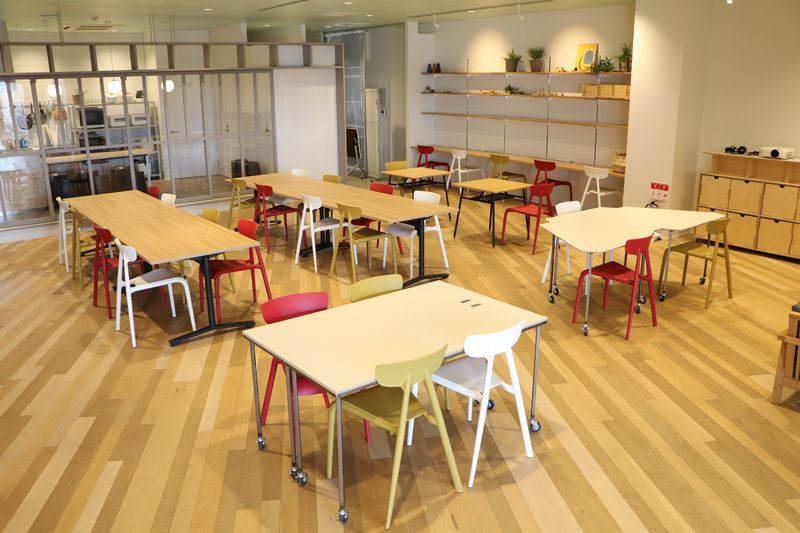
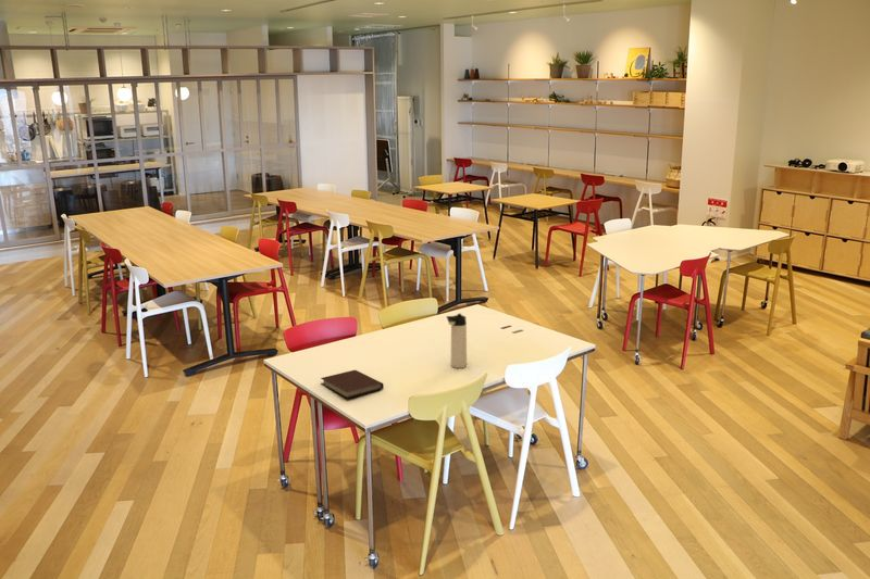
+ thermos bottle (456, 340)
+ notebook (351, 382)
